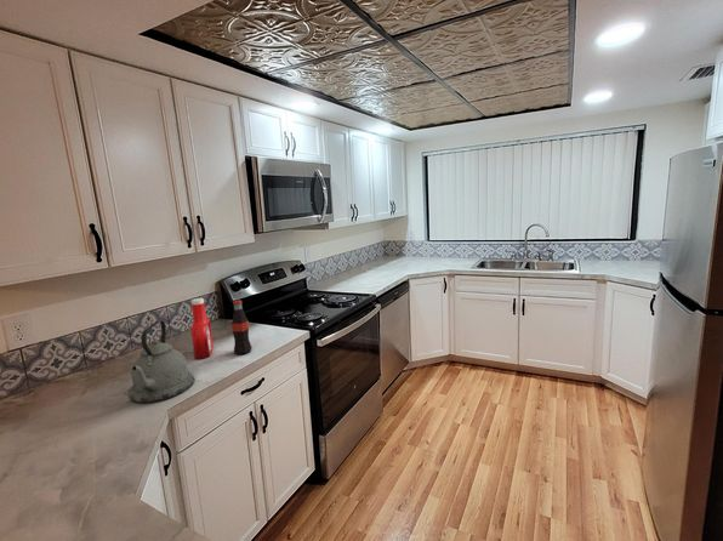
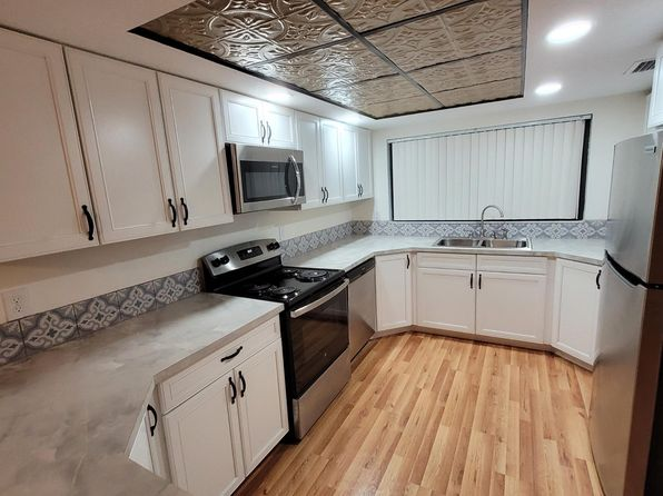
- soap bottle (200, 326)
- bottle (240, 326)
- kettle (158, 358)
